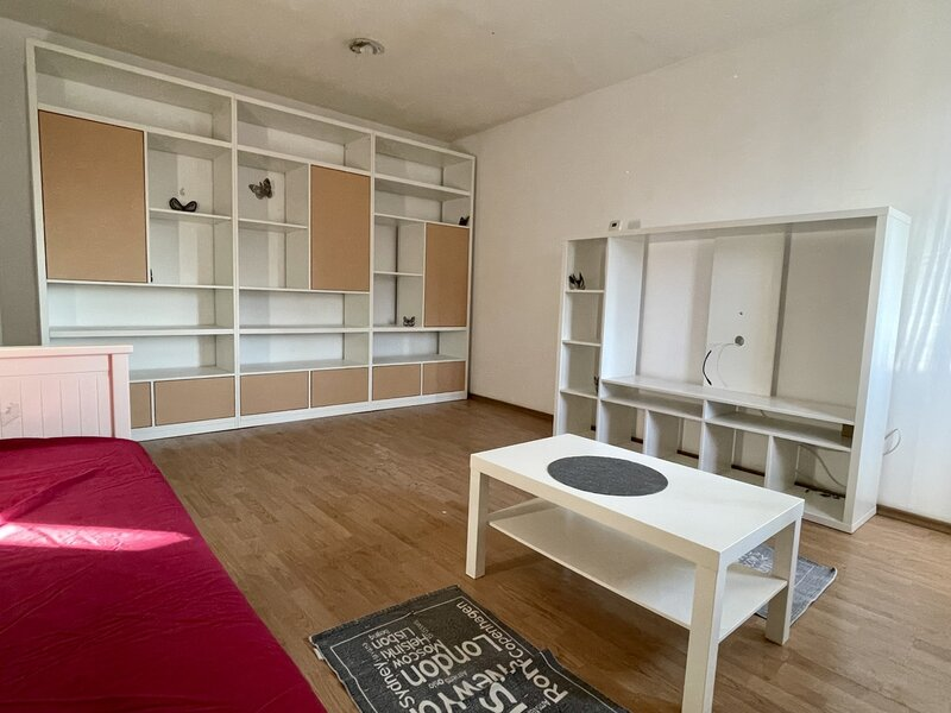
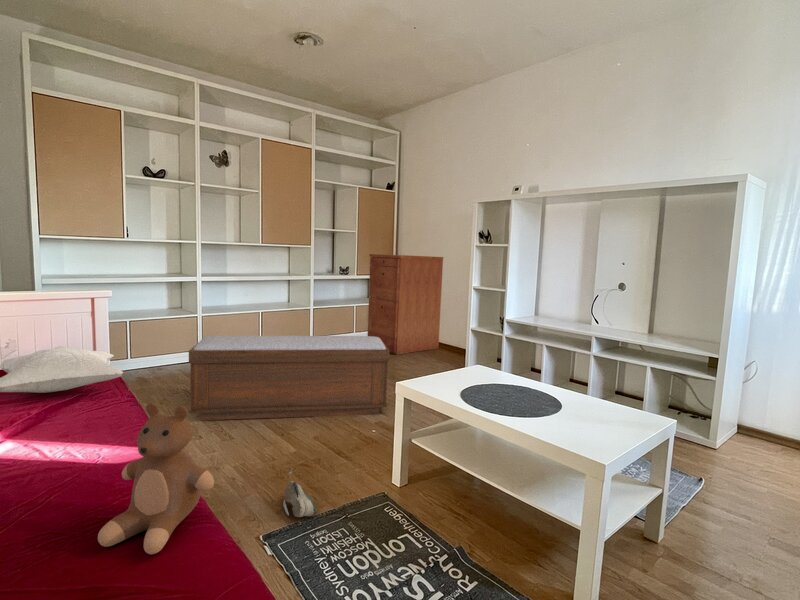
+ teddy bear (154, 470)
+ filing cabinet (404, 301)
+ shoe (298, 494)
+ bench (294, 373)
+ pillow (60, 369)
